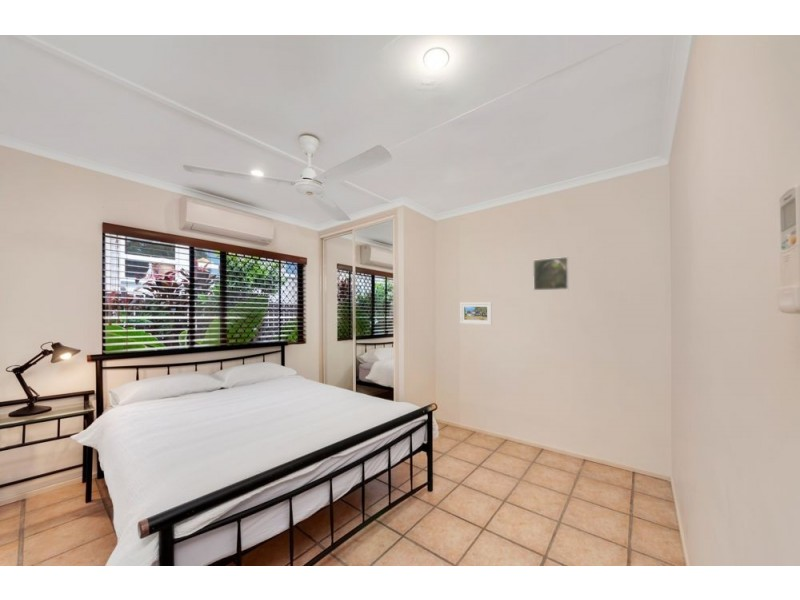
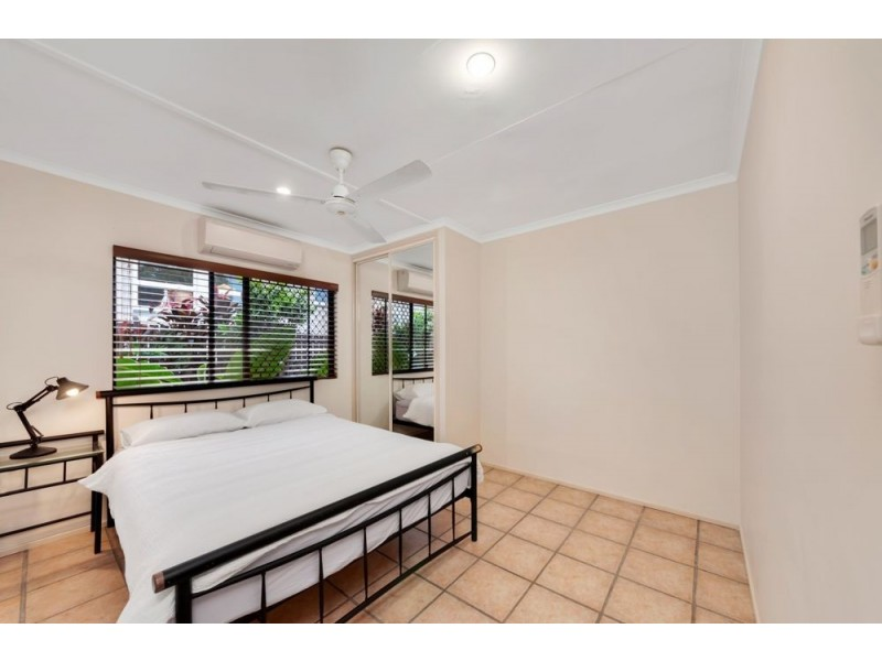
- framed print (475, 313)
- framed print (550, 274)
